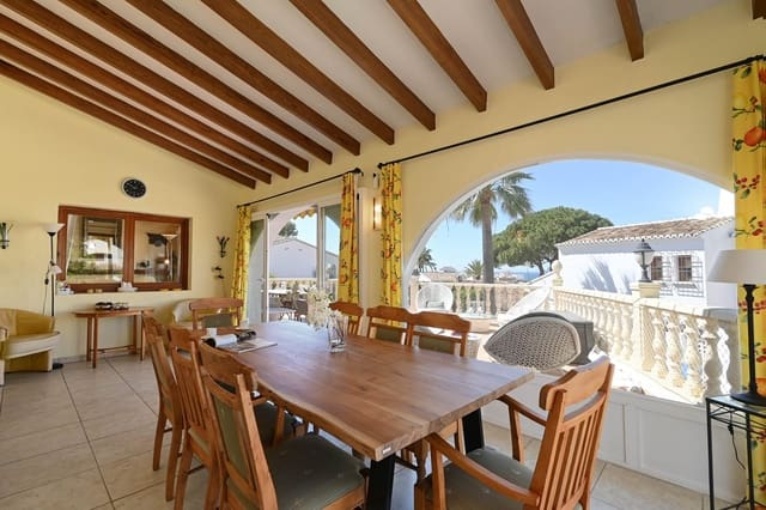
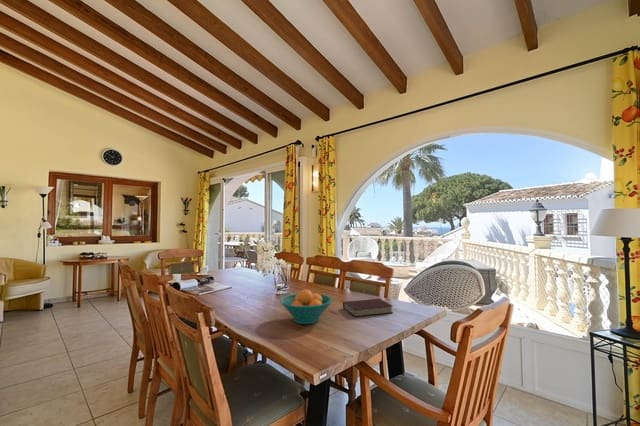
+ book (367, 306)
+ fruit bowl (306, 304)
